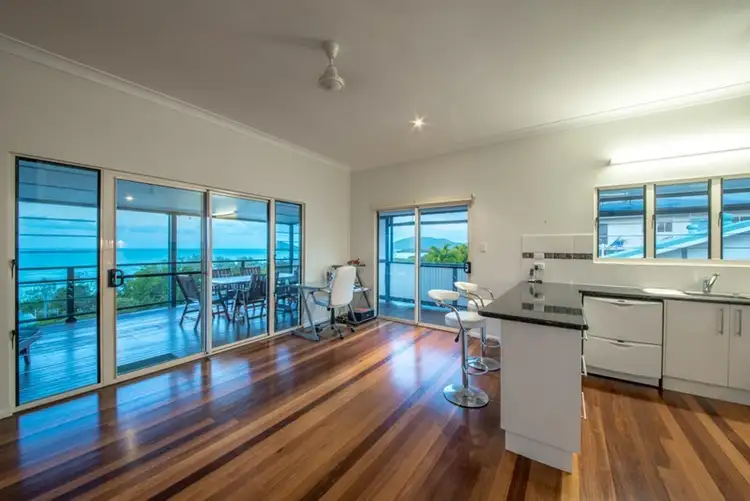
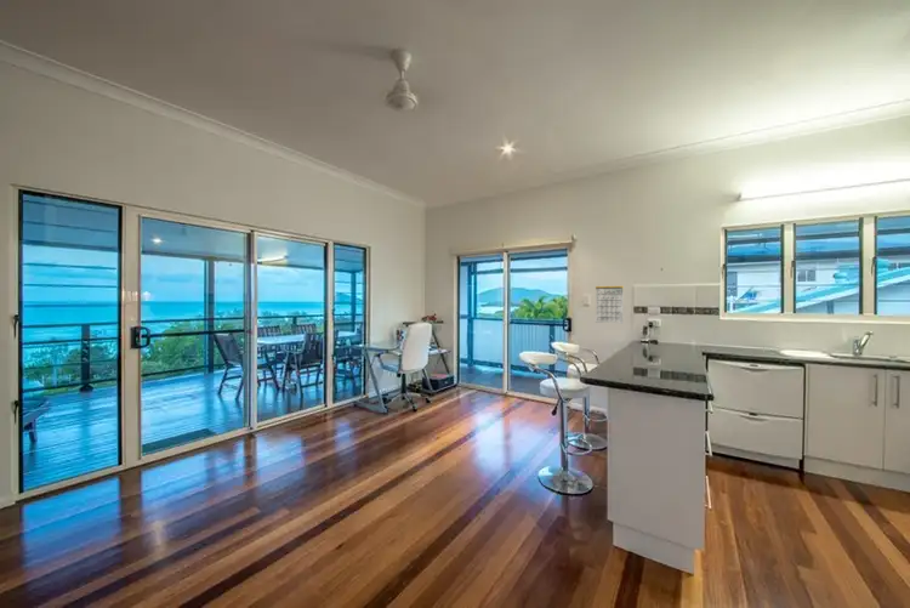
+ calendar (609, 300)
